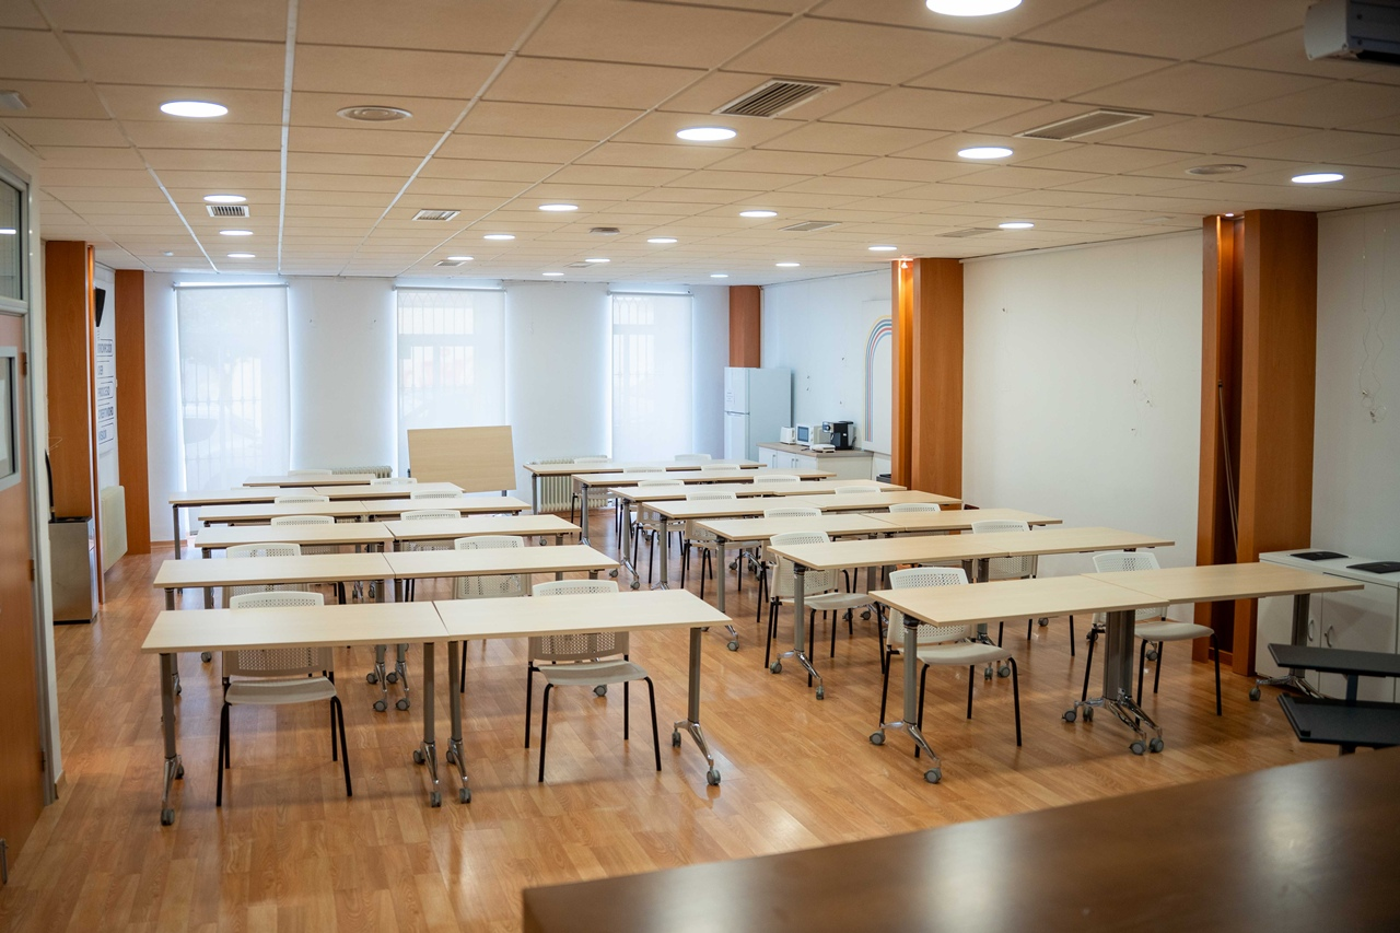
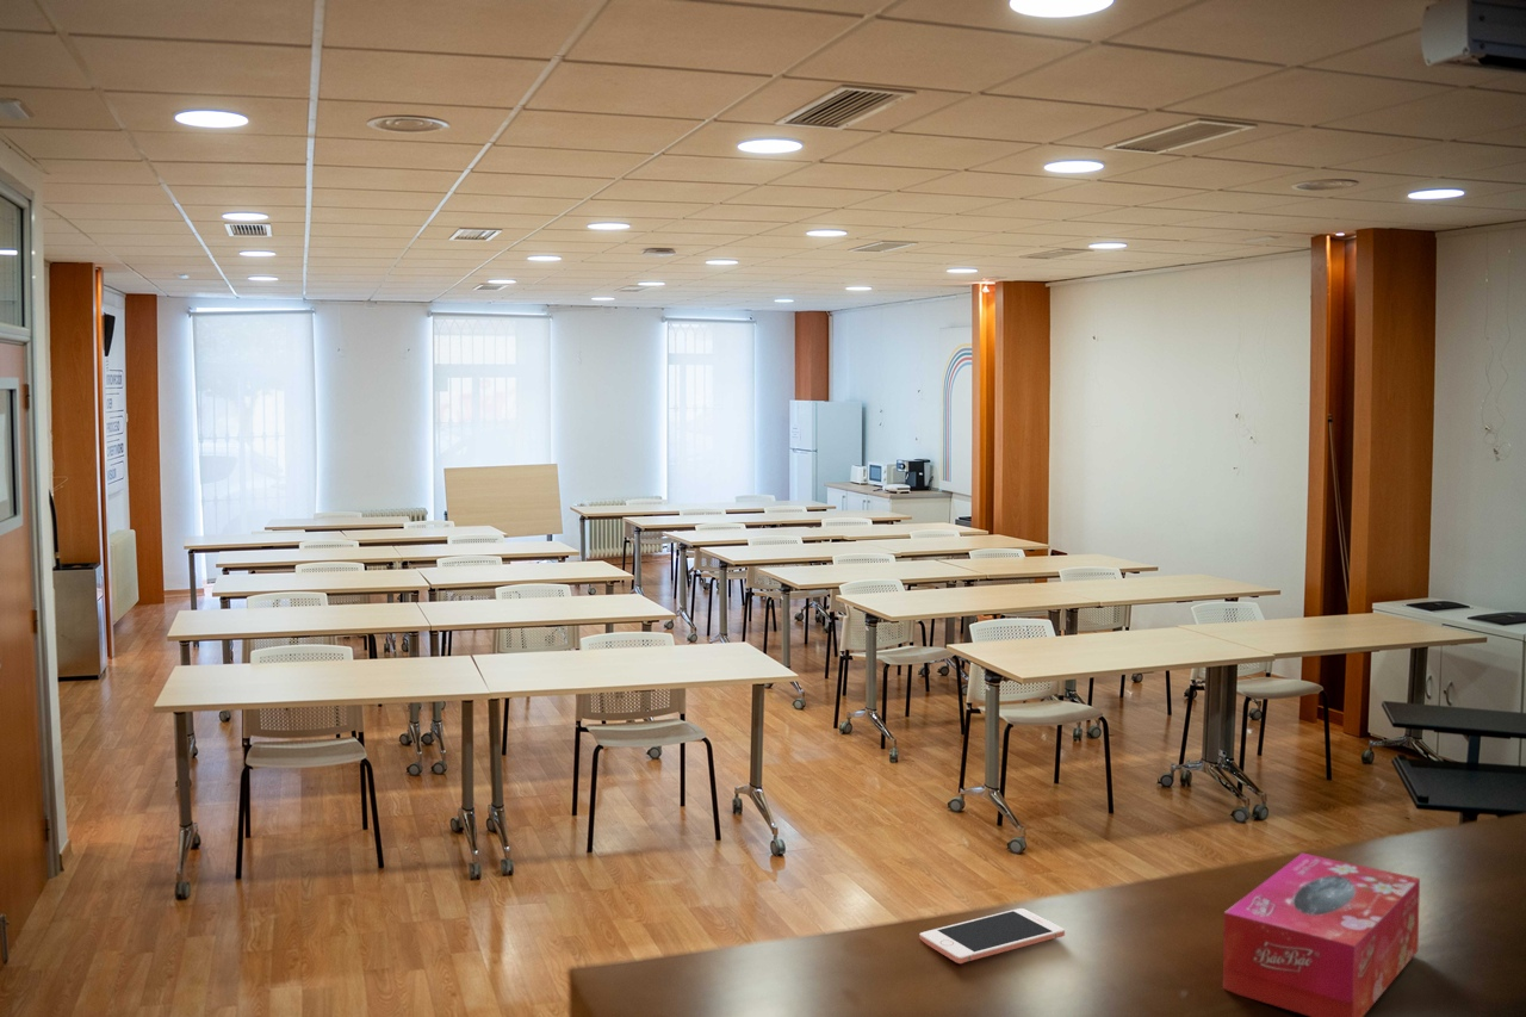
+ cell phone (992, 935)
+ tissue box (1325, 931)
